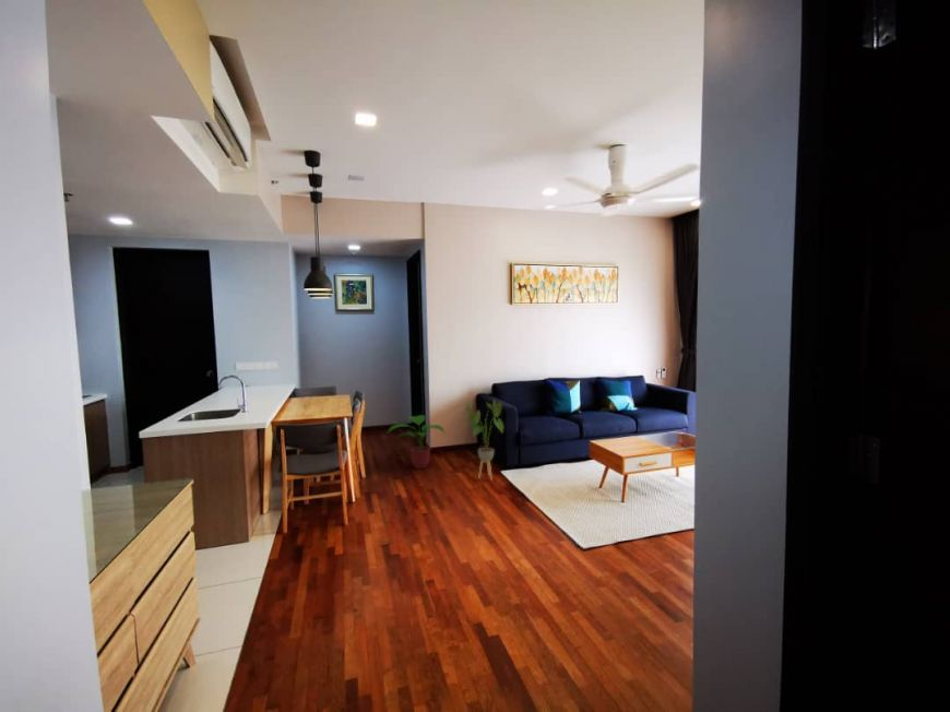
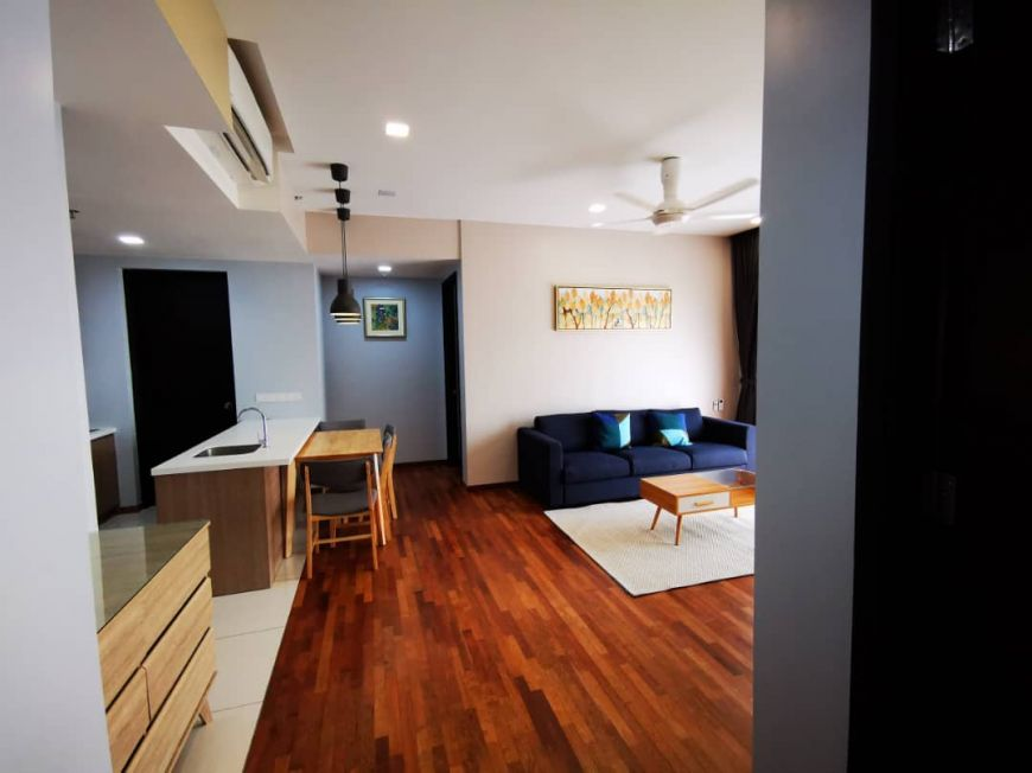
- house plant (482, 438)
- potted plant (417, 438)
